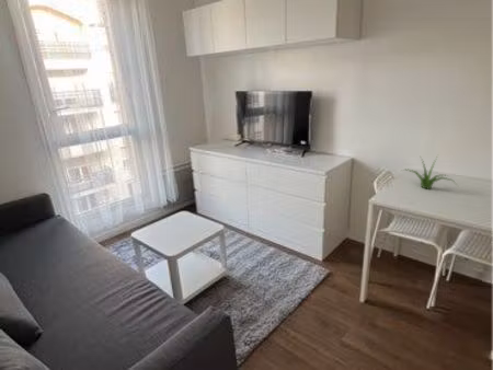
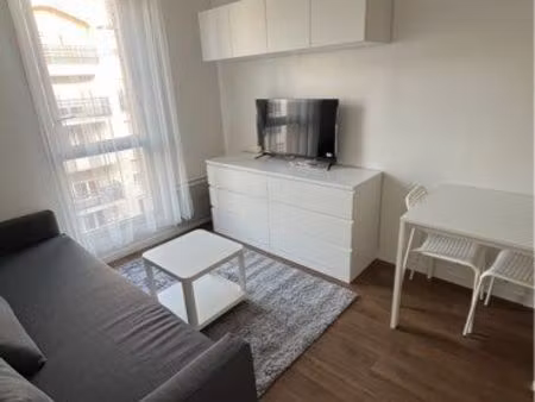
- plant (429, 170)
